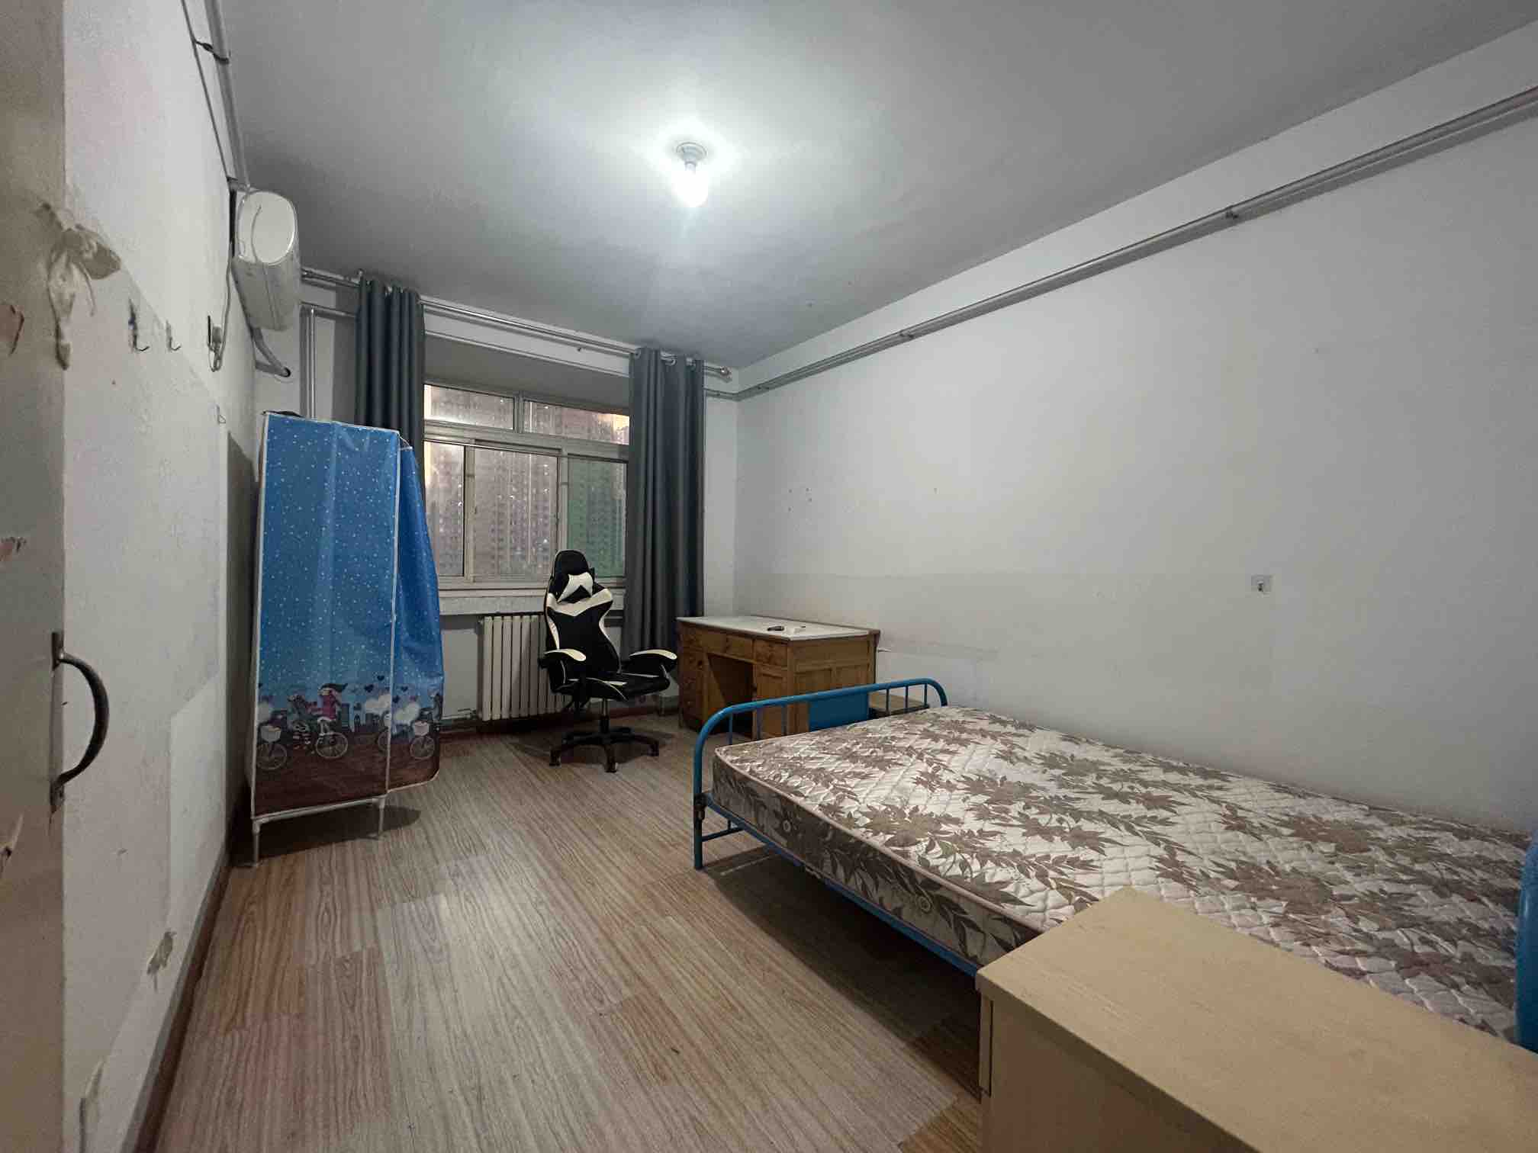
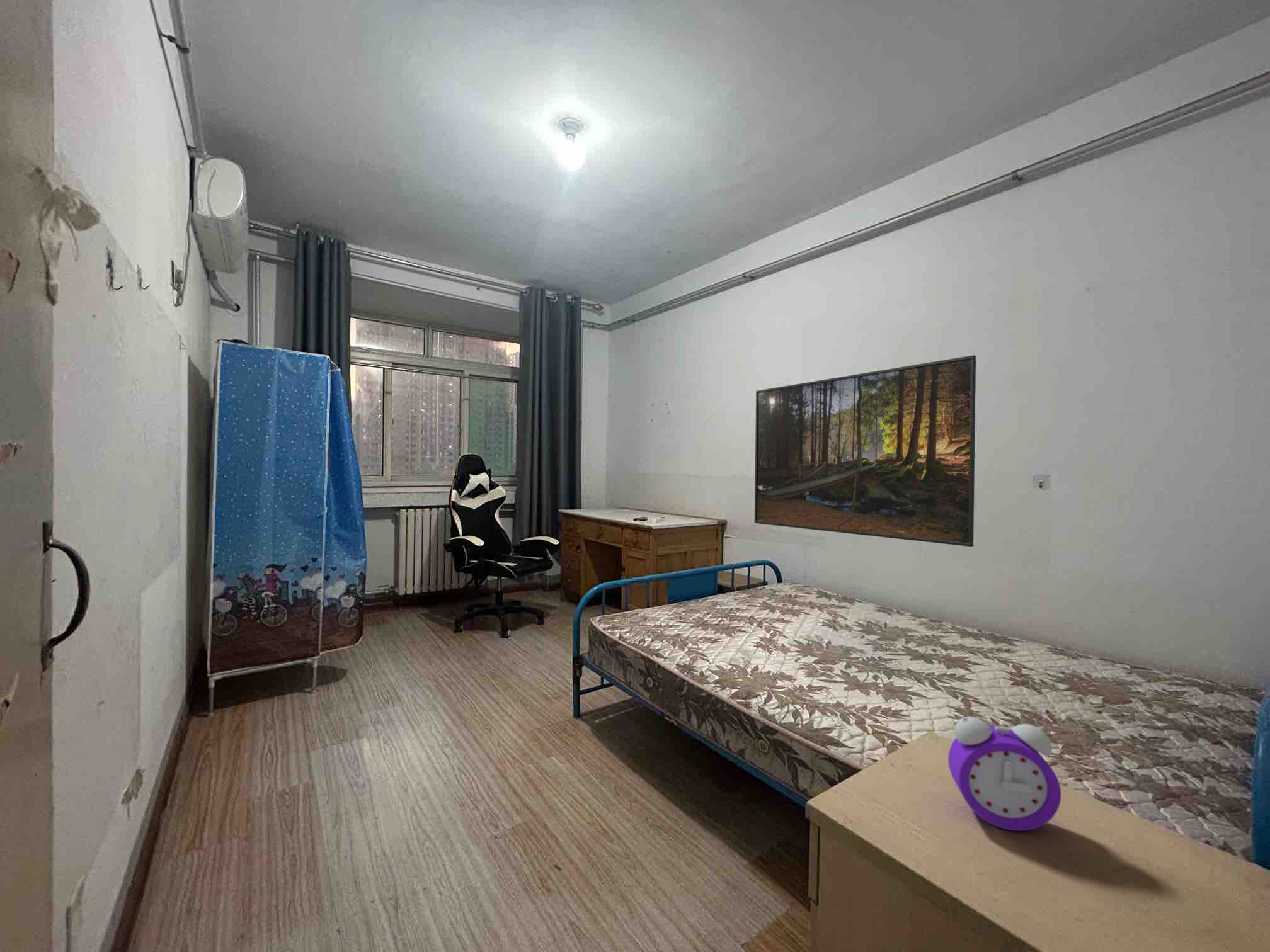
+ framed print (845, 455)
+ alarm clock (1001, 769)
